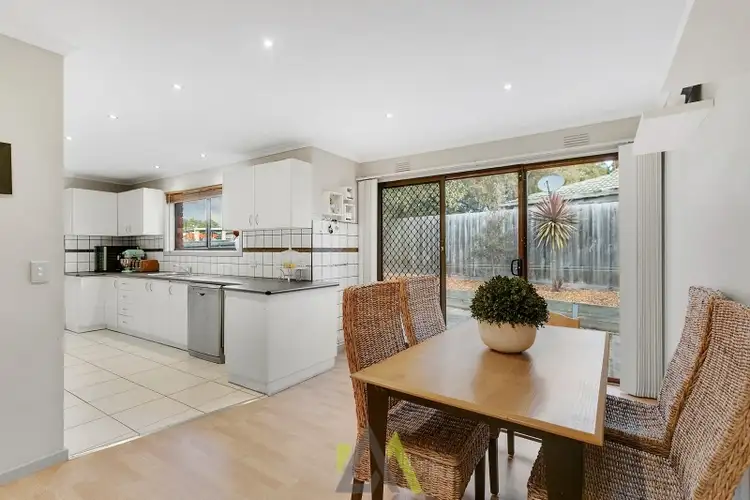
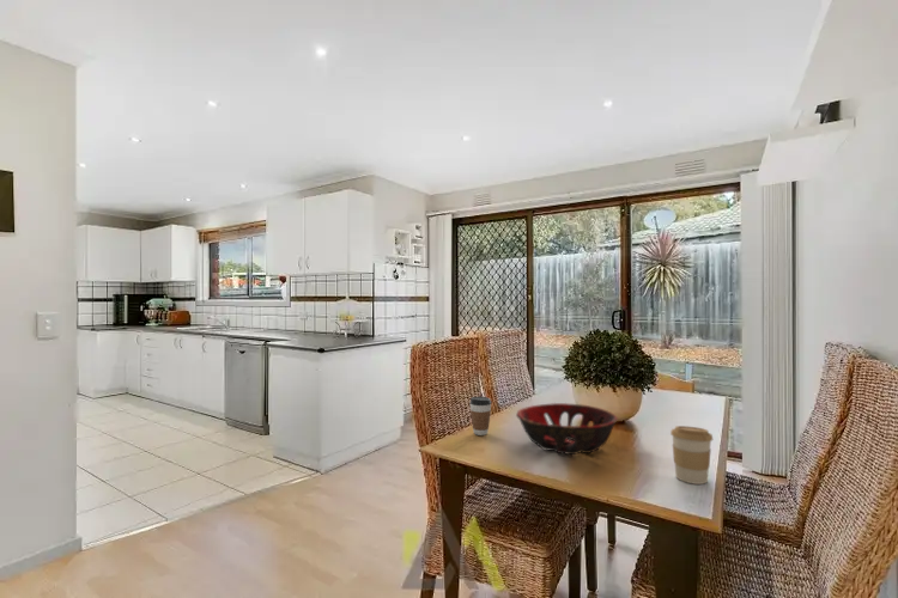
+ coffee cup (691, 452)
+ coffee cup (480, 415)
+ decorative bowl (565, 428)
